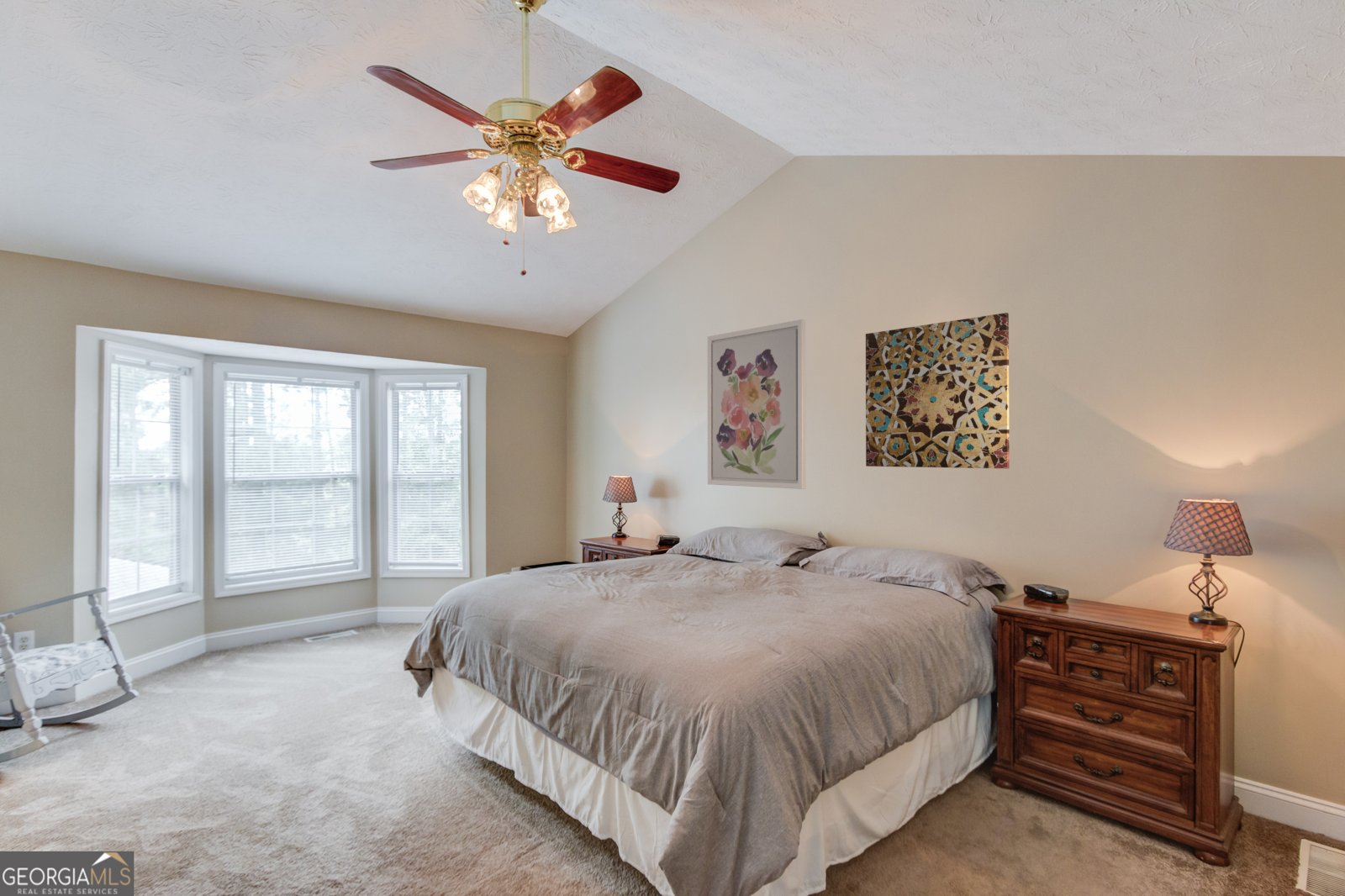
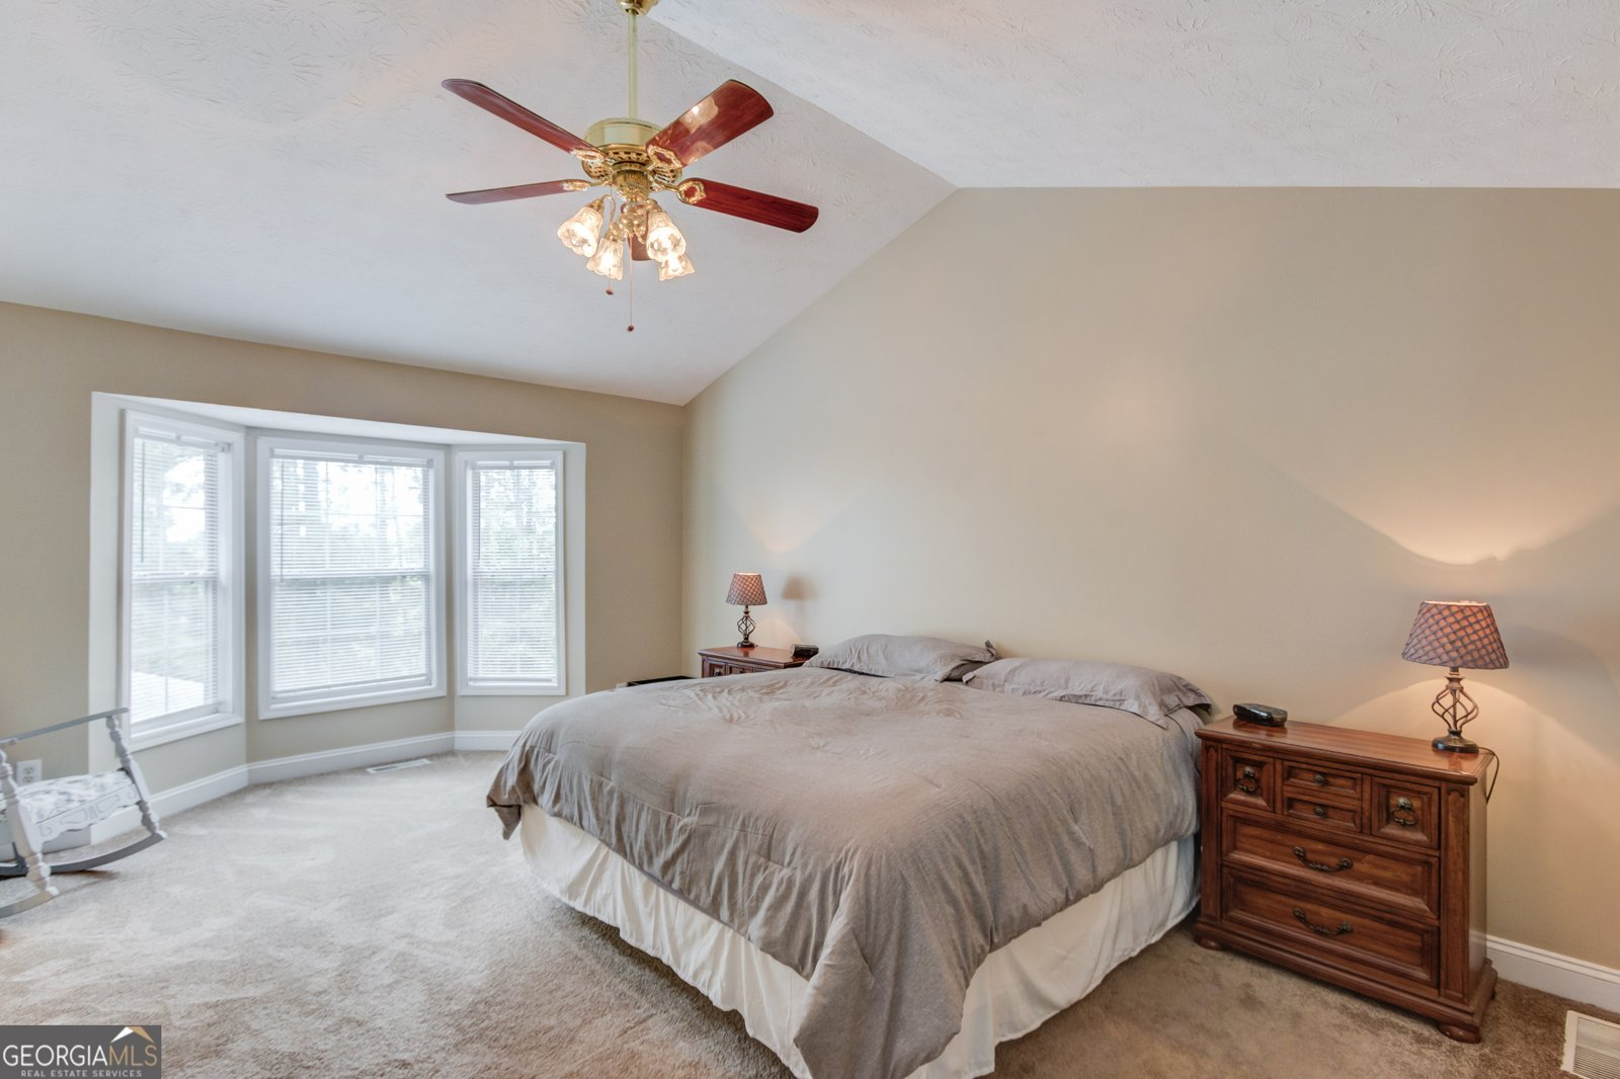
- wall art (931, 395)
- wall art (753, 407)
